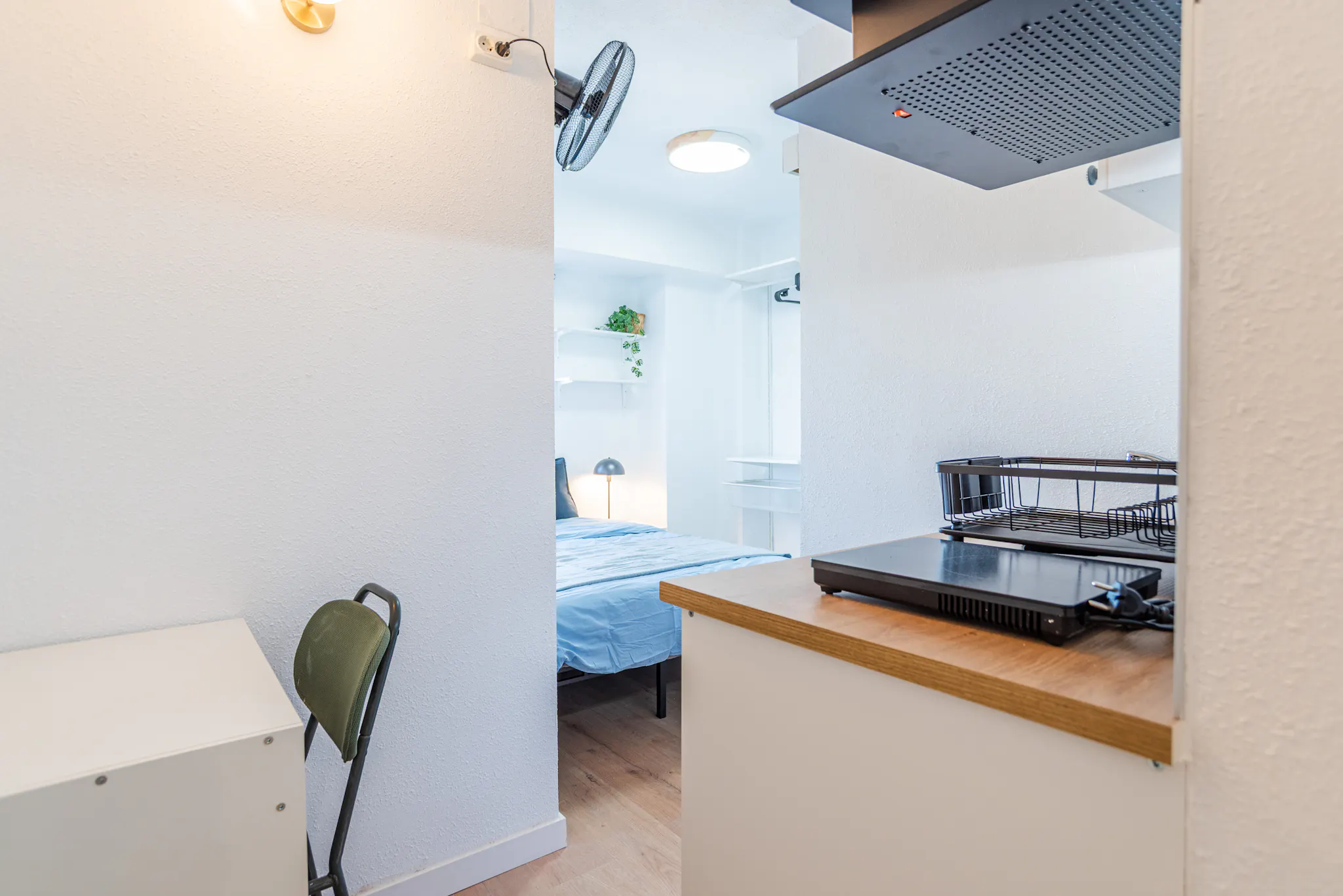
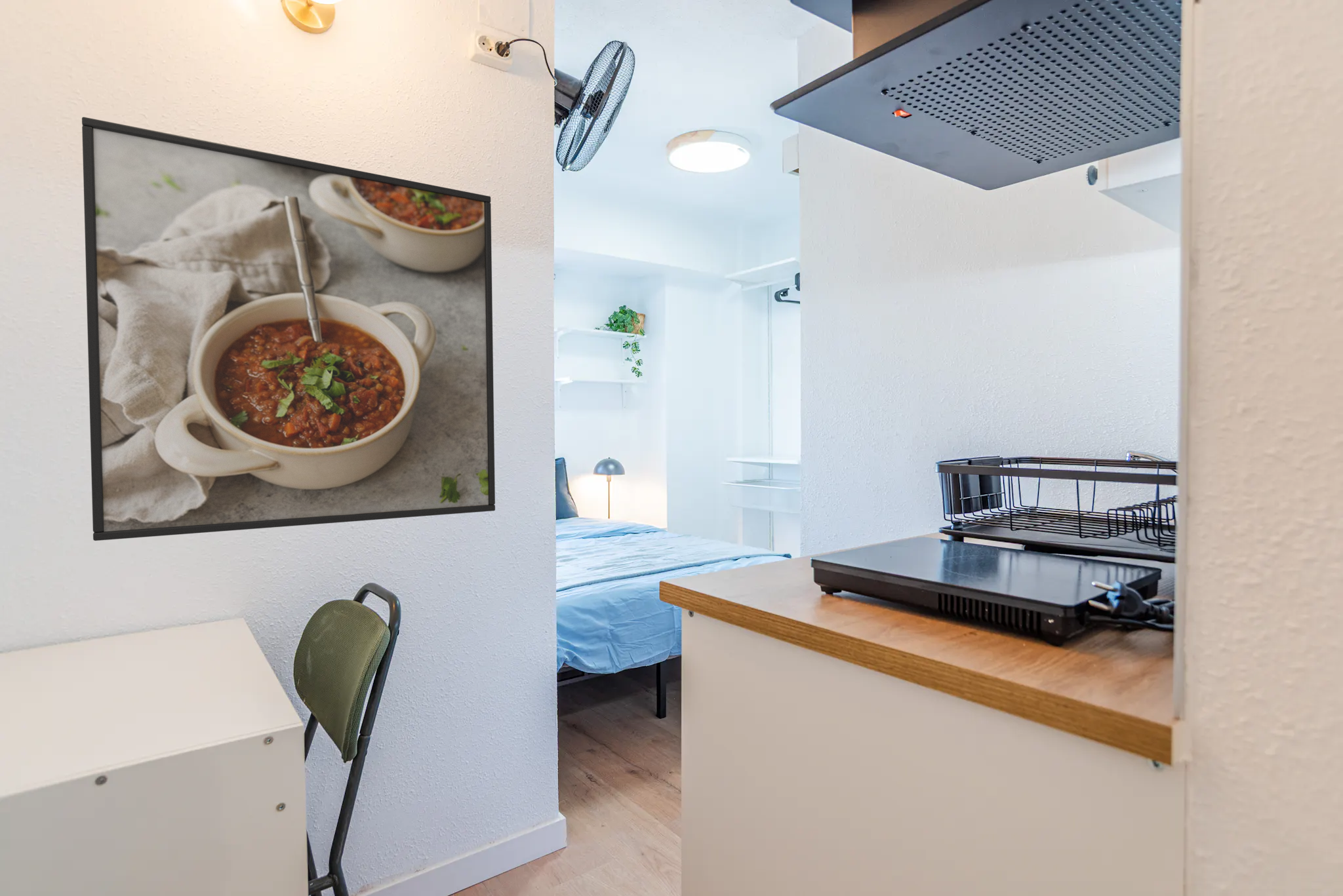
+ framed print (319, 344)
